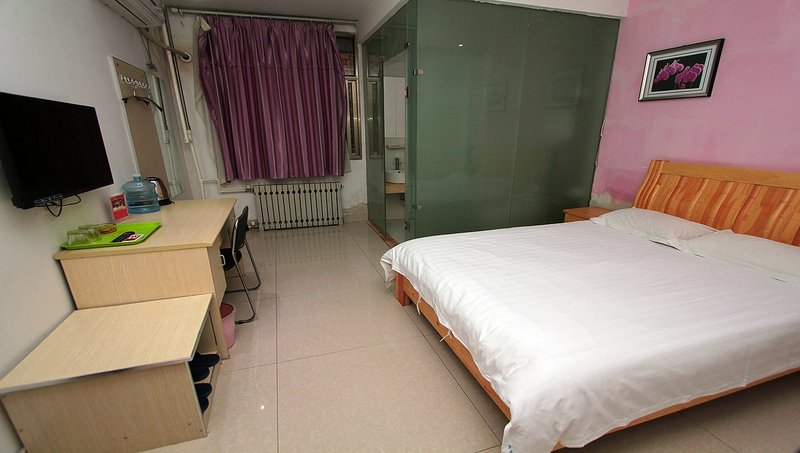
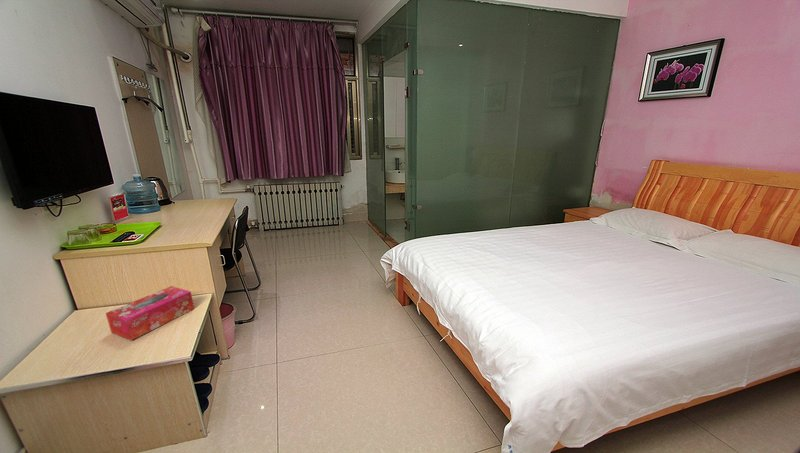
+ tissue box (153, 310)
